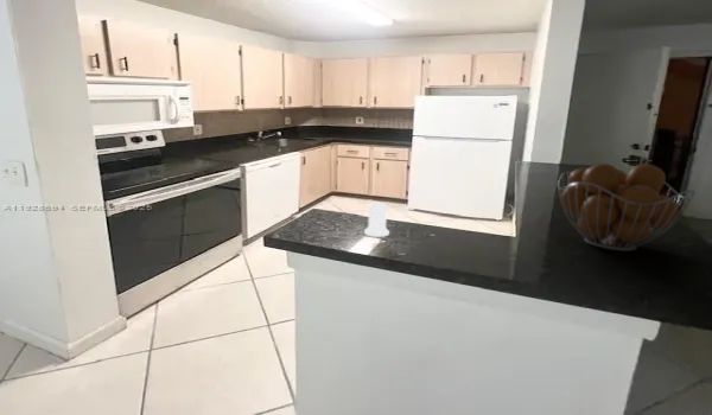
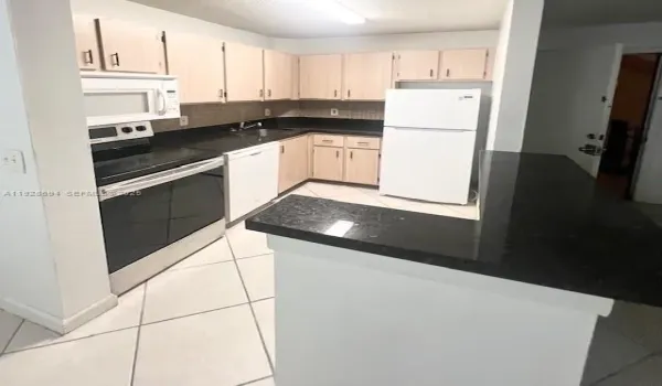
- fruit basket (617, 204)
- salt shaker (377, 217)
